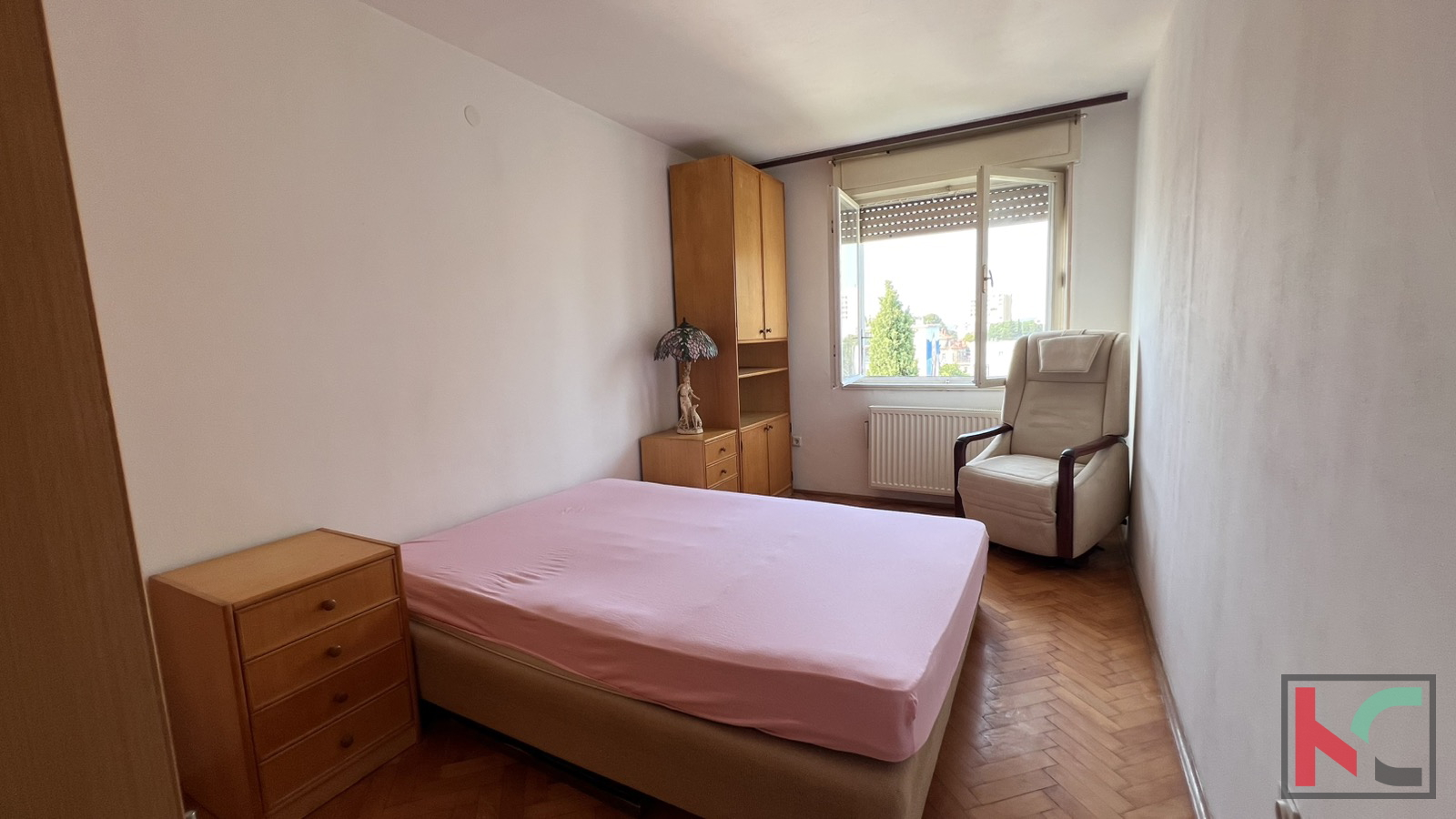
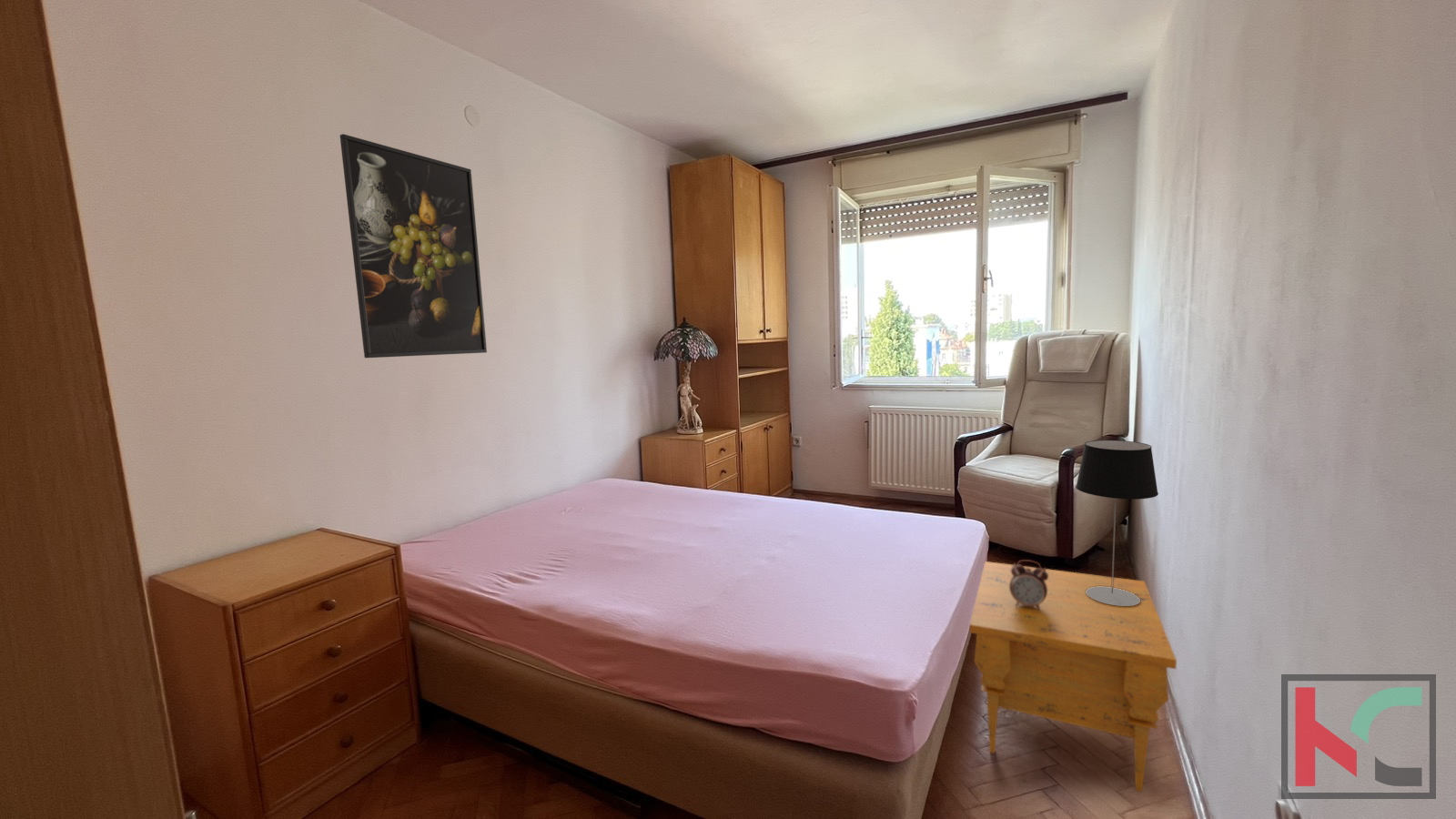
+ nightstand (1061, 664)
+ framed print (421, 256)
+ alarm clock (1028, 582)
+ table lamp (1114, 521)
